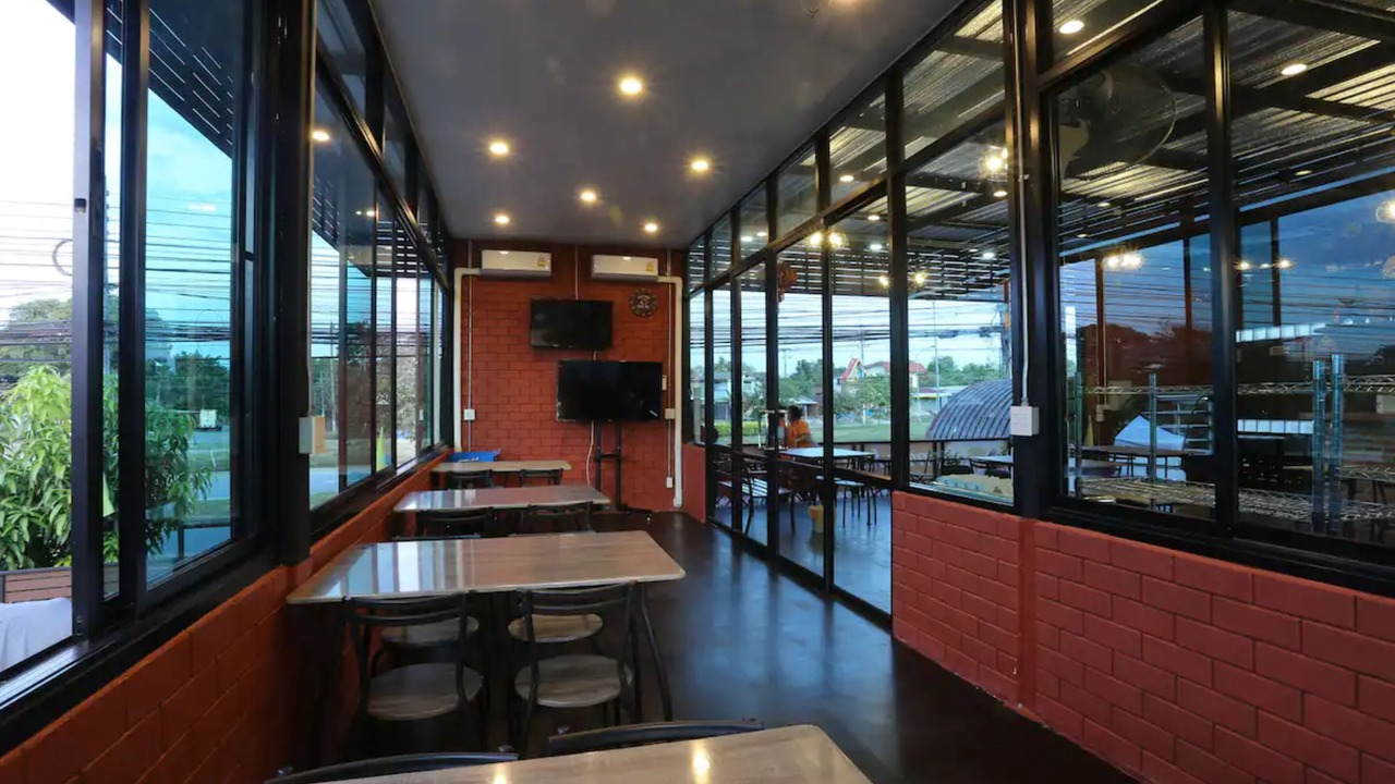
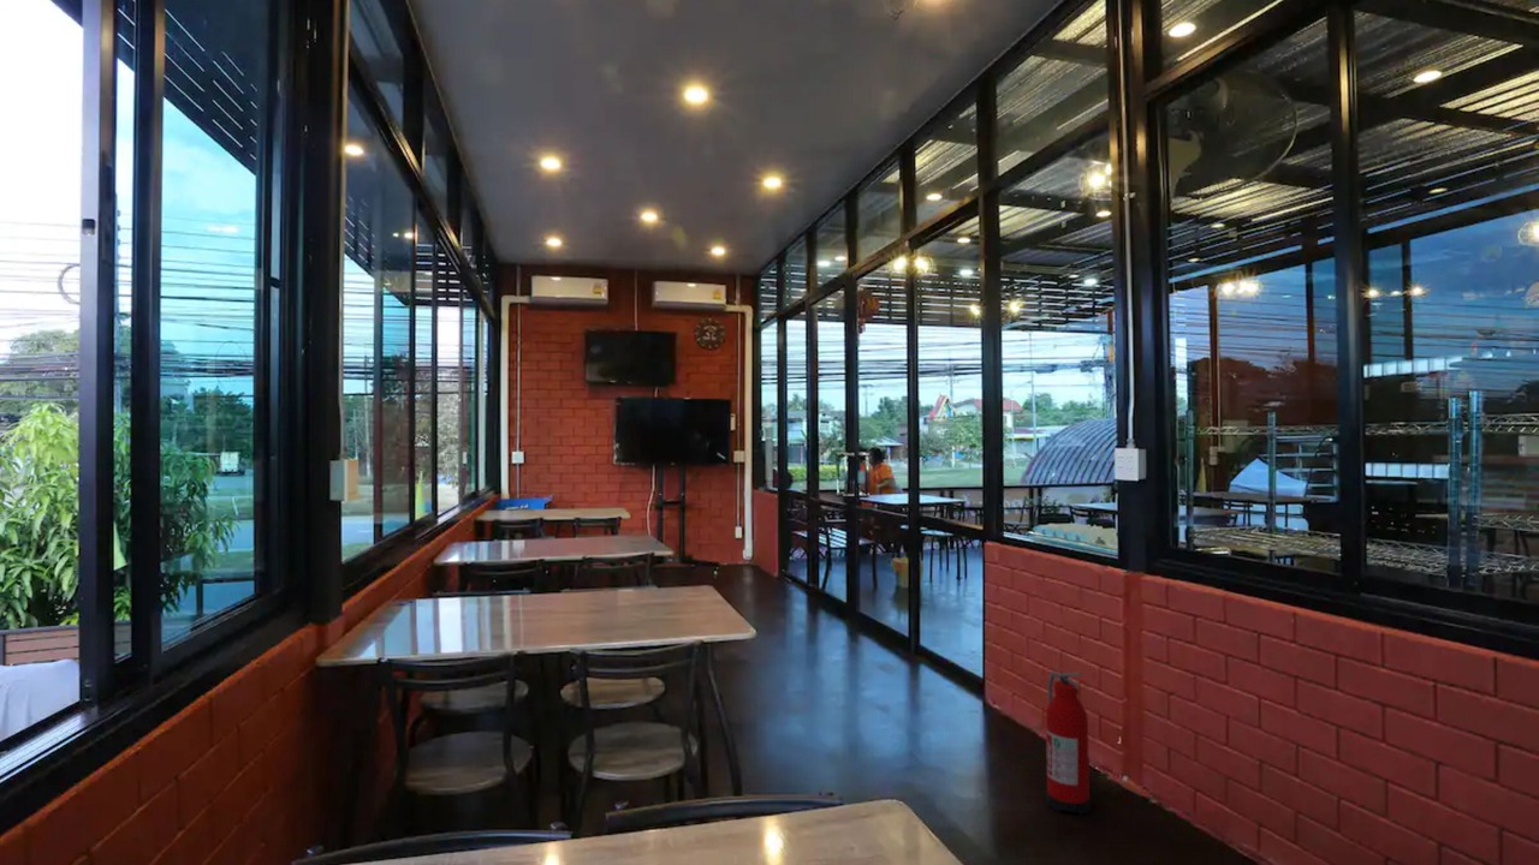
+ fire extinguisher (1065, 733)
